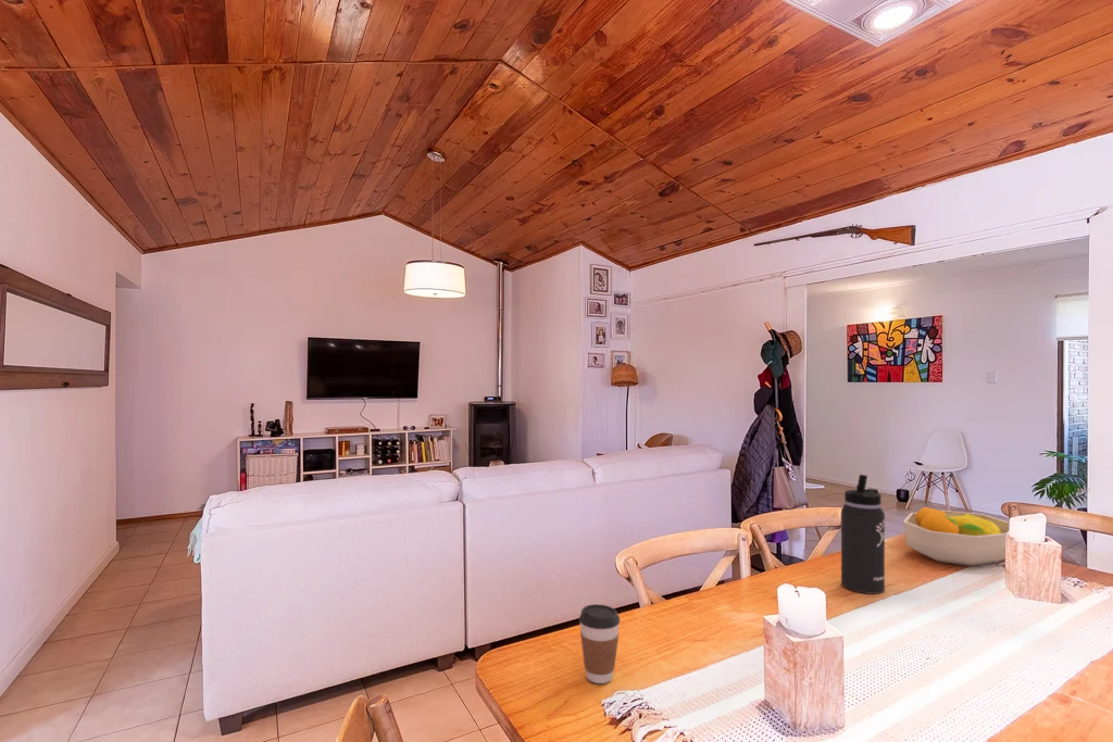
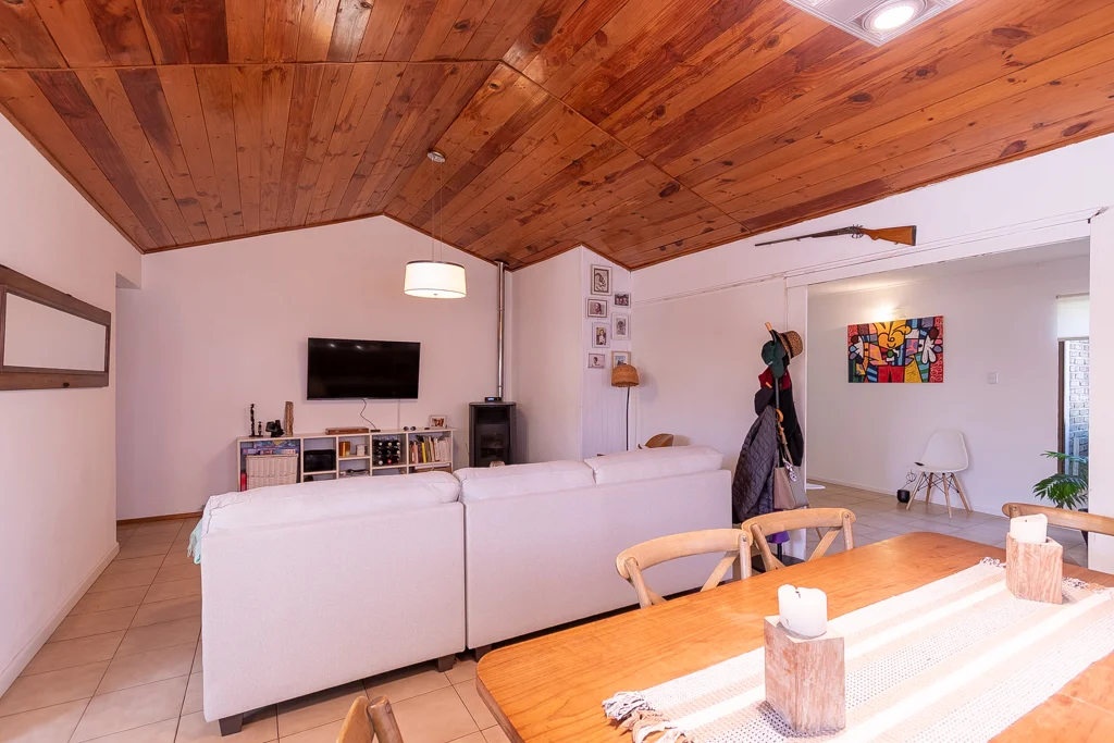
- thermos bottle (864, 529)
- fruit bowl (958, 530)
- coffee cup (599, 643)
